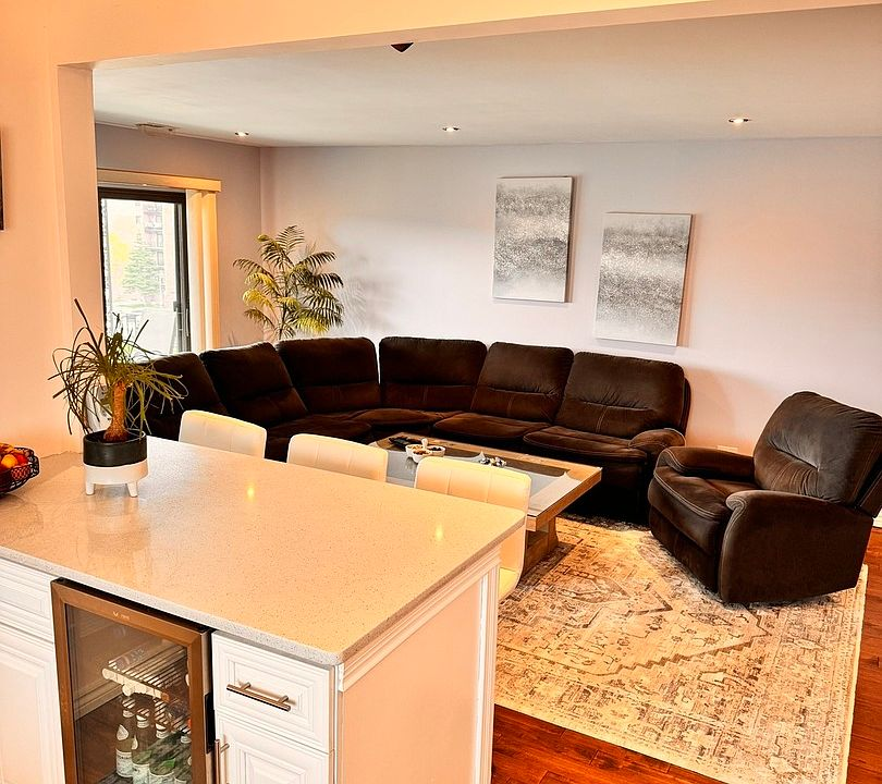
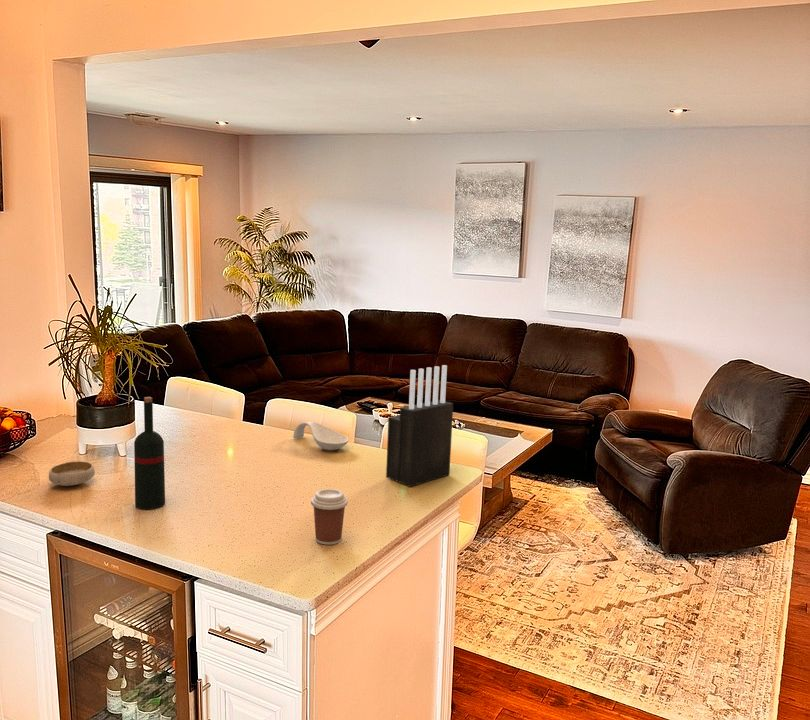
+ coffee cup (329, 516)
+ bowl (72, 474)
+ wine bottle (147, 450)
+ knife block (417, 421)
+ spoon rest (319, 434)
